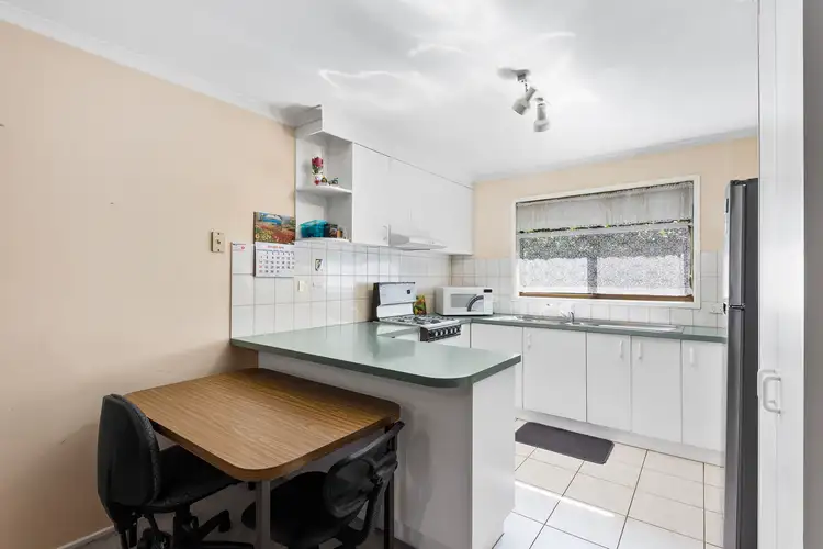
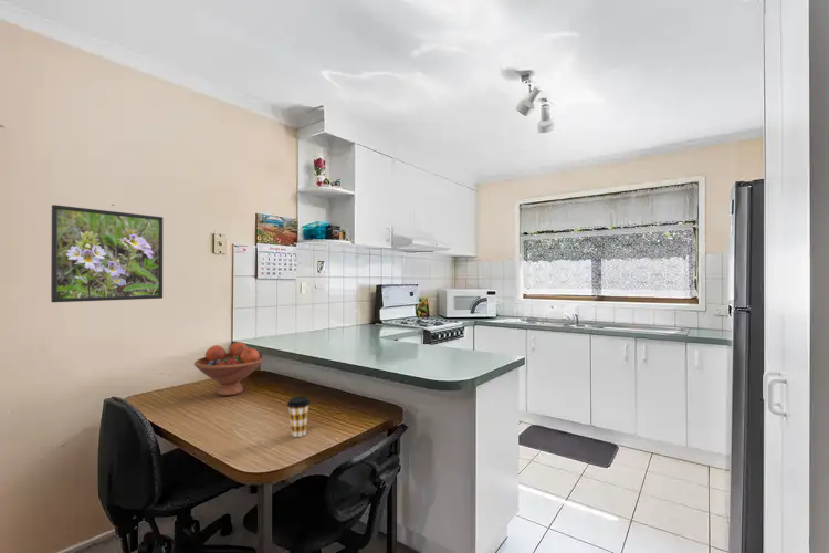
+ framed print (112, 255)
+ fruit bowl (230, 368)
+ coffee cup (298, 416)
